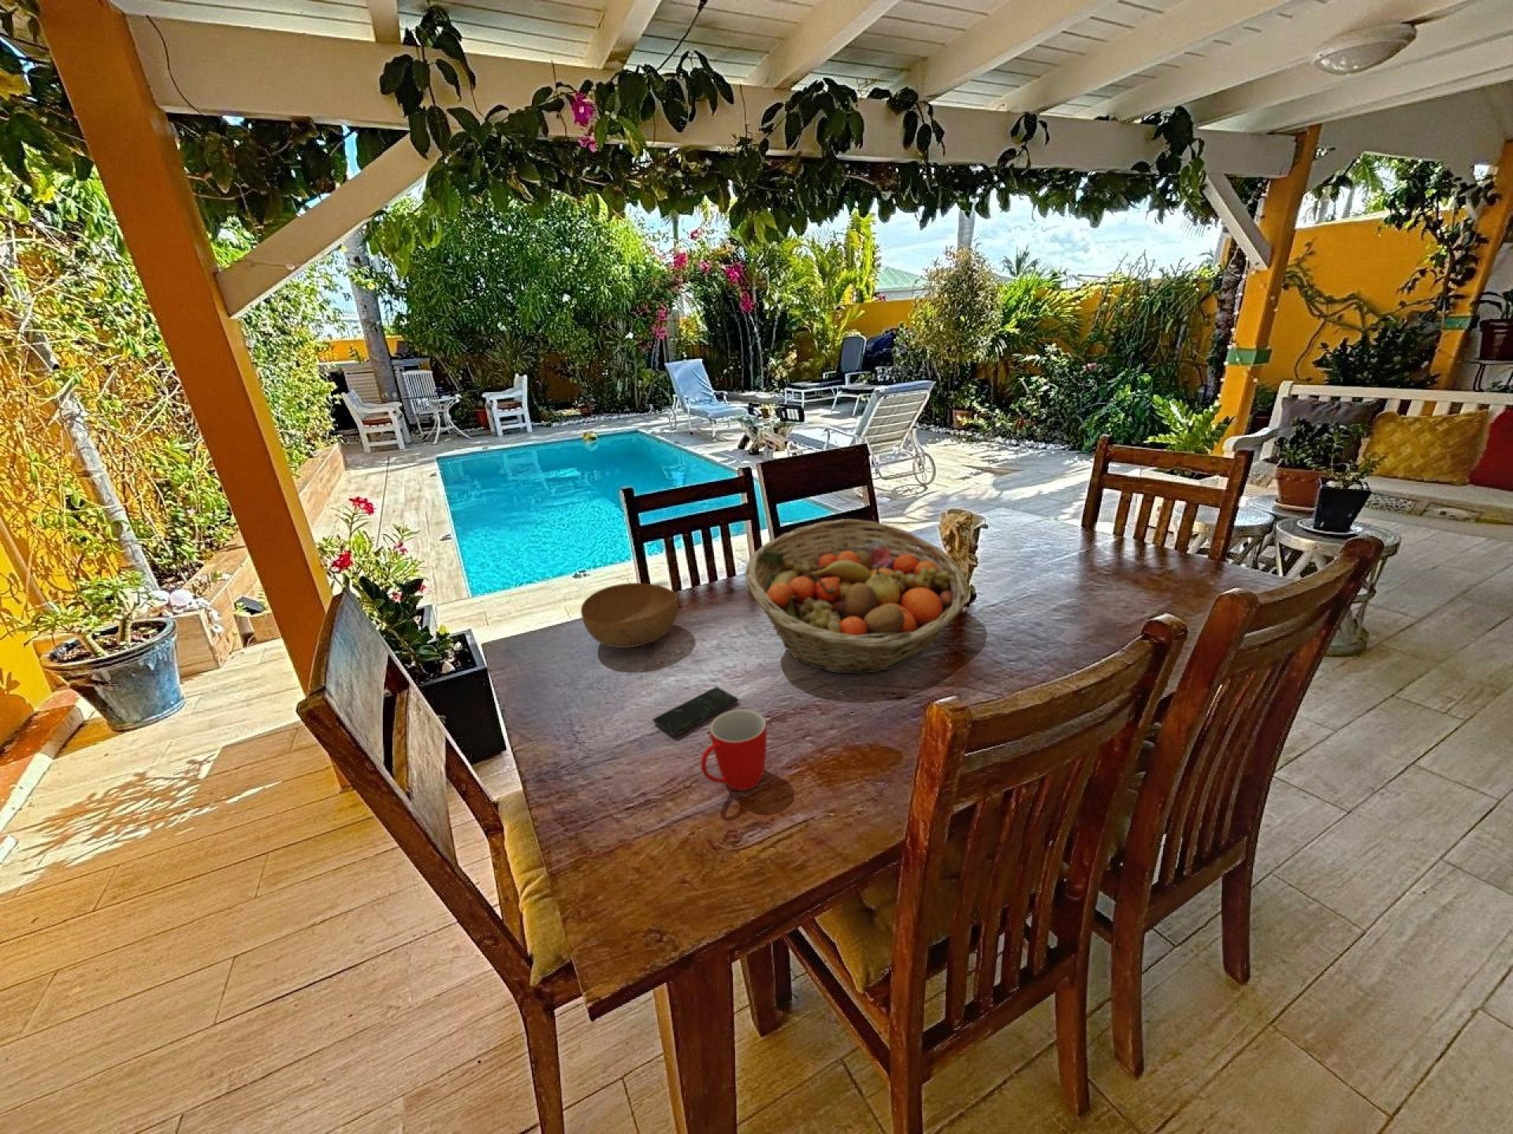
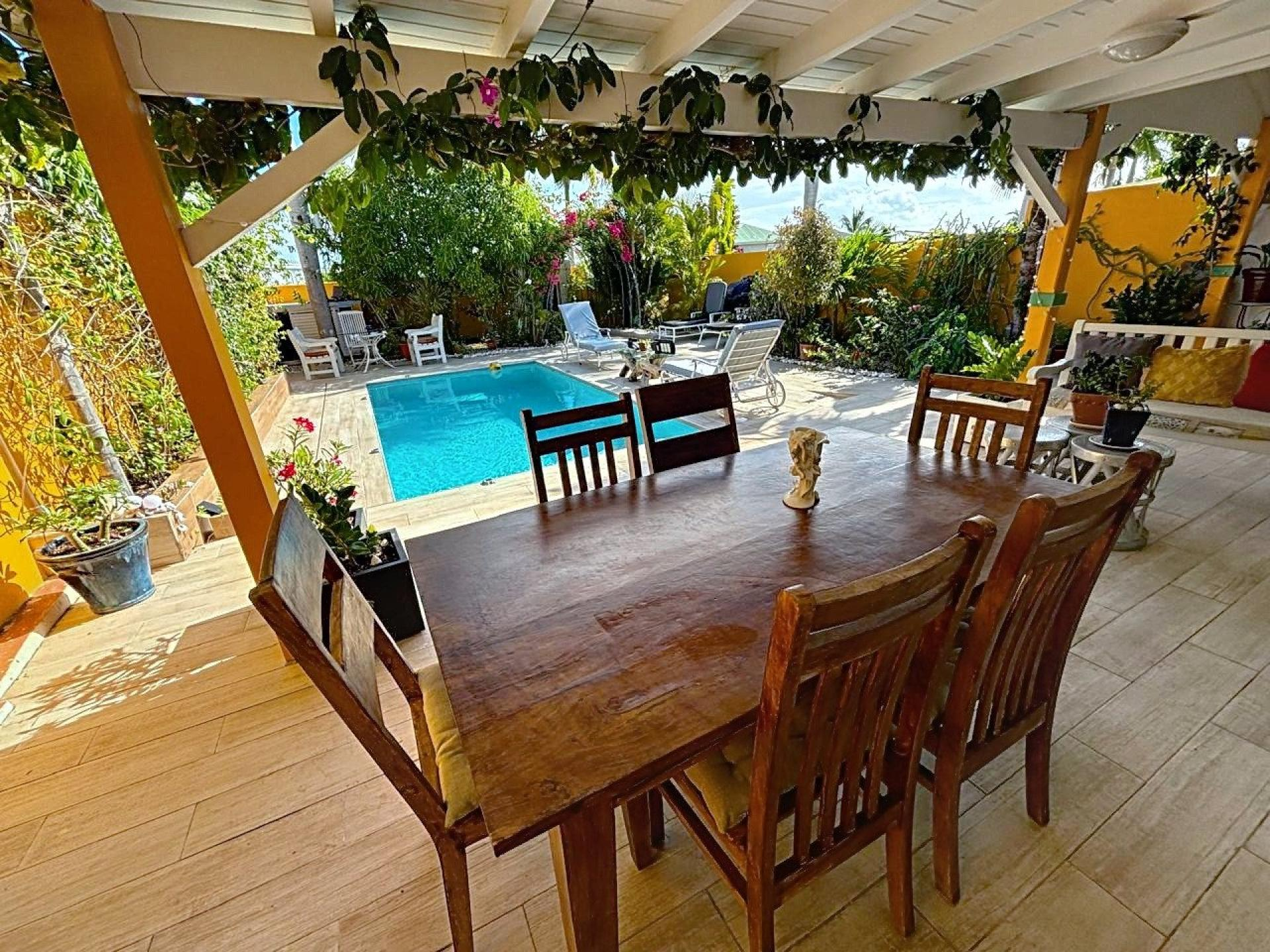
- smartphone (697, 710)
- bowl (631, 619)
- fruit basket (858, 591)
- mug (731, 759)
